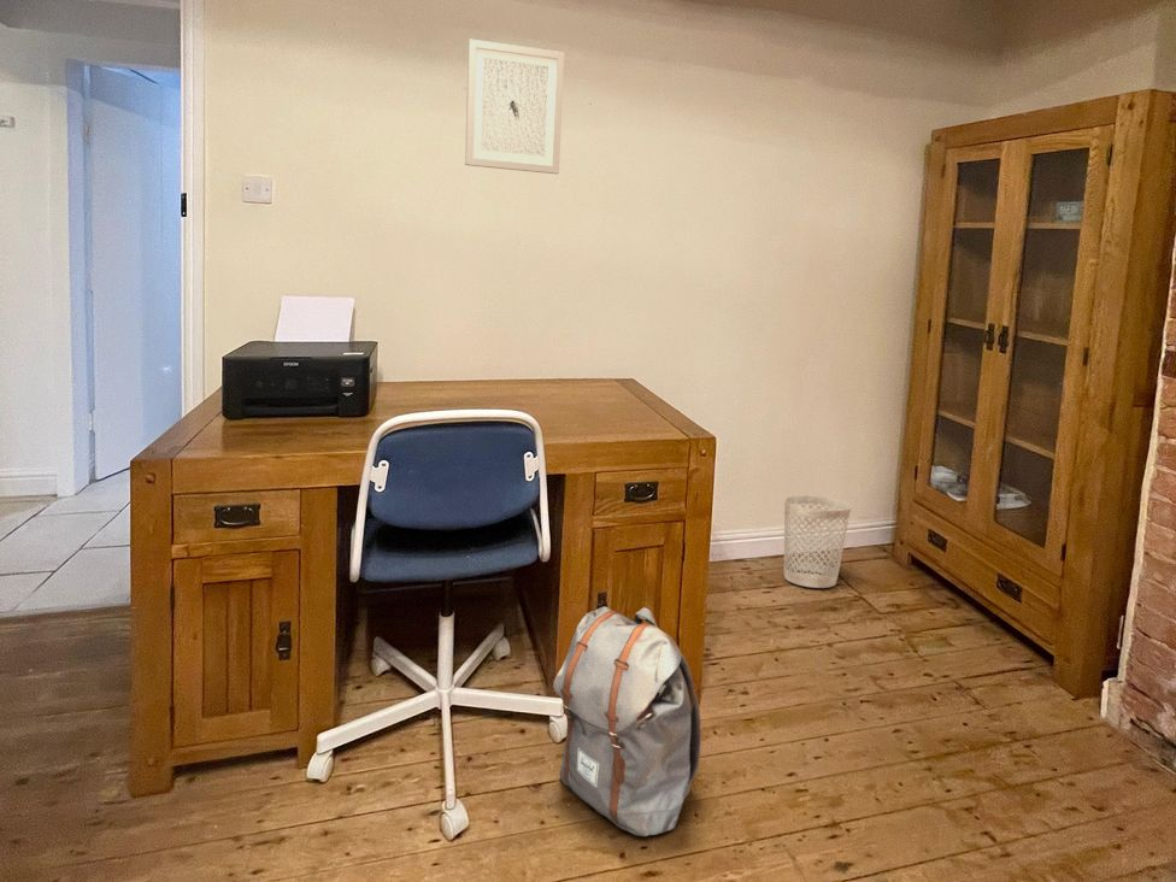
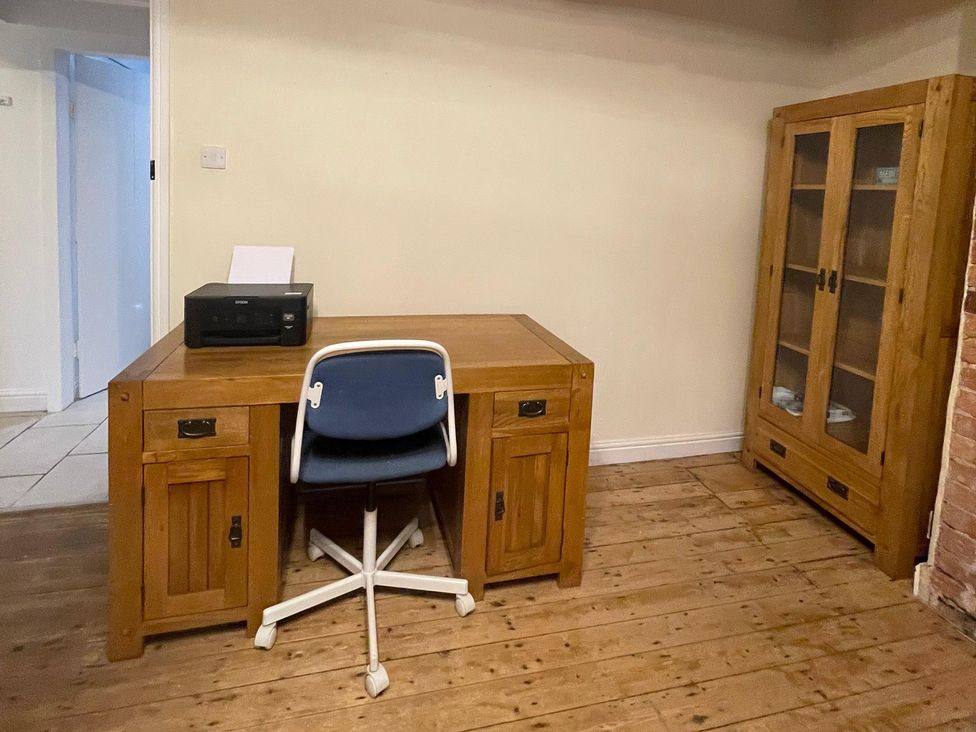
- wall art (514, 108)
- wastebasket (813, 541)
- backpack (628, 702)
